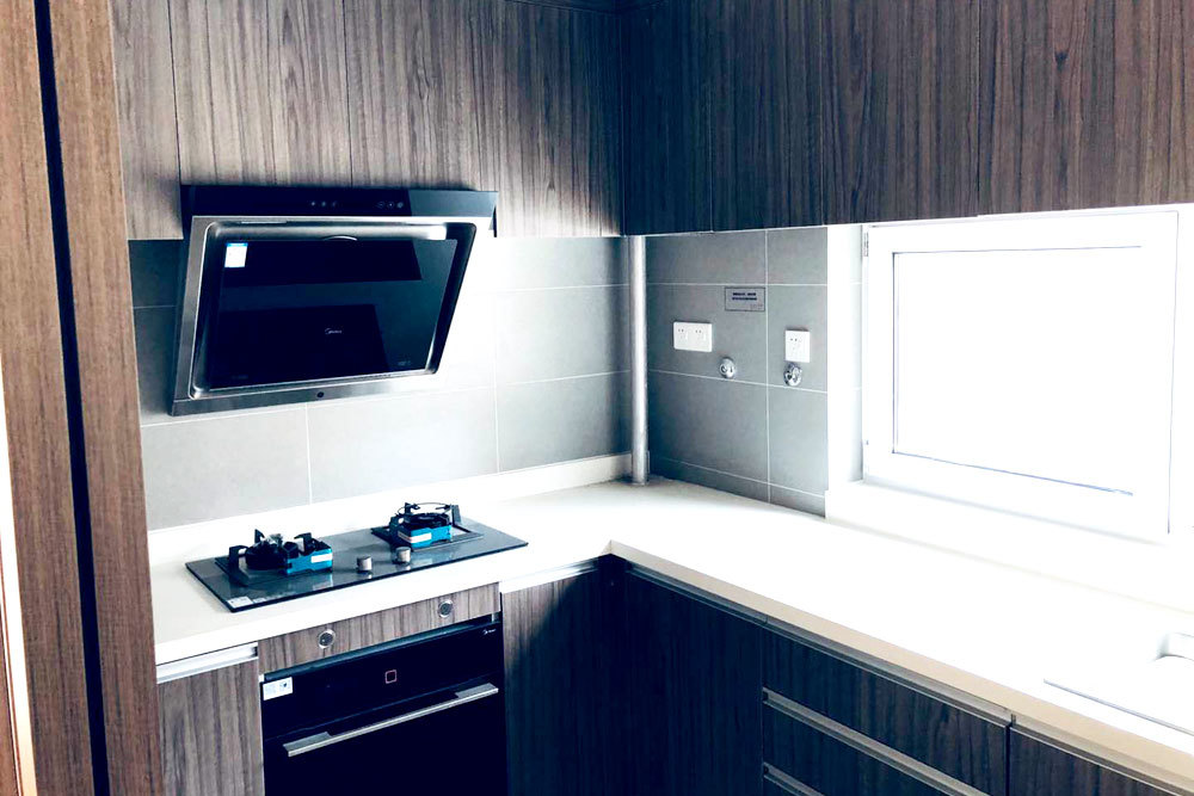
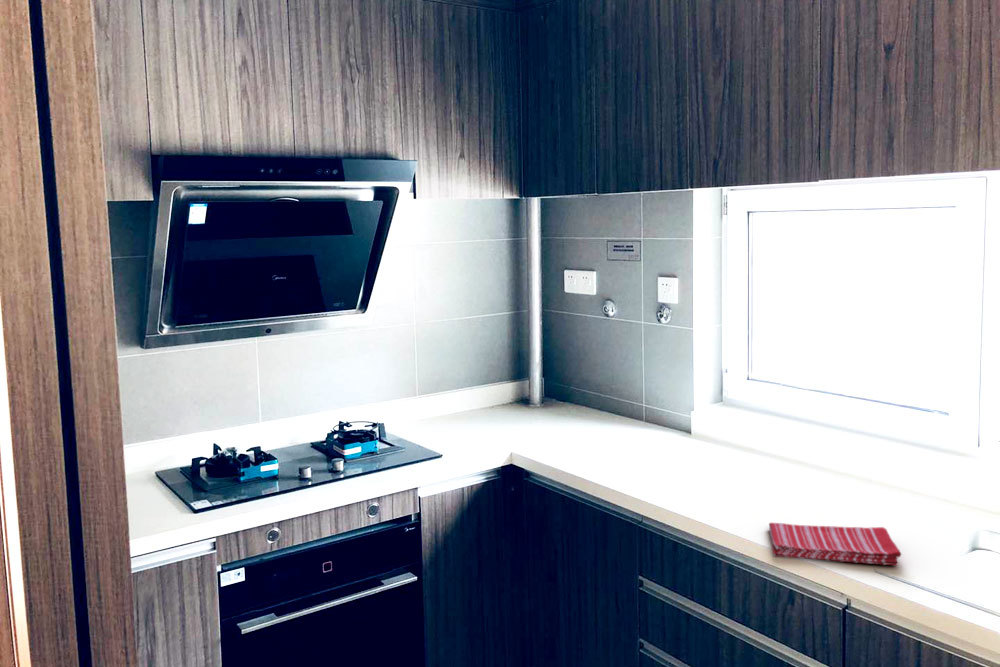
+ dish towel (831, 540)
